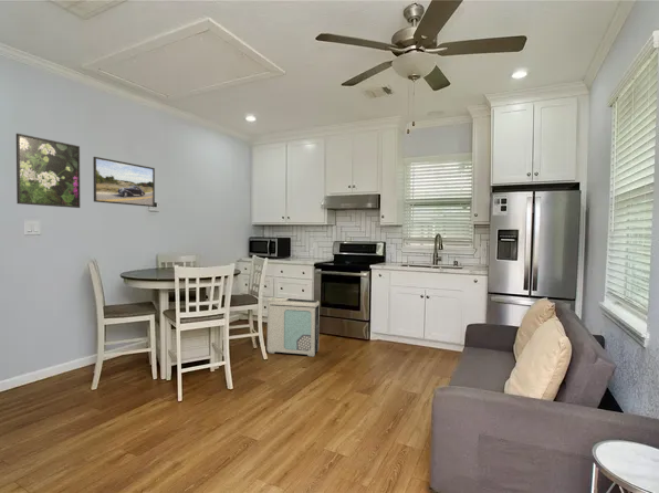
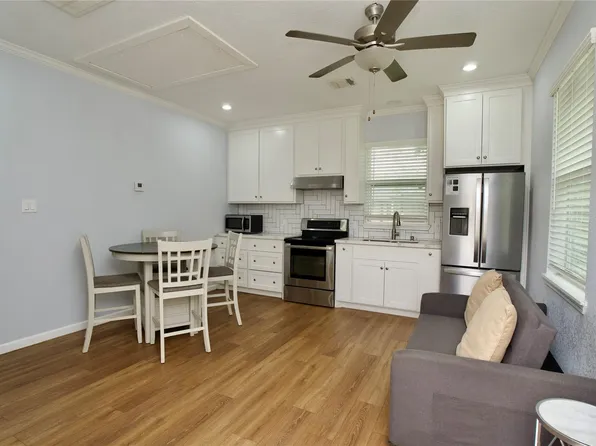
- air purifier (293, 325)
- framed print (126, 183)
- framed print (50, 172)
